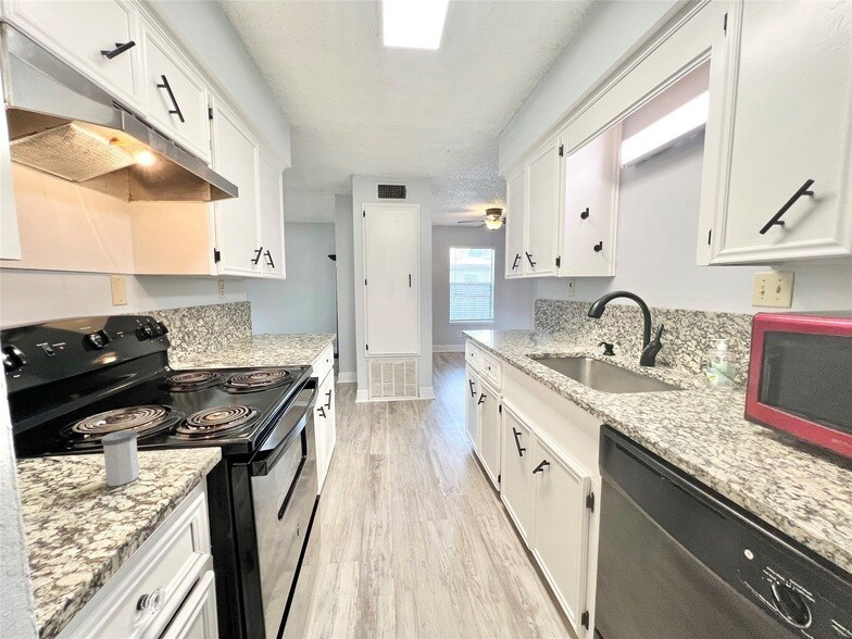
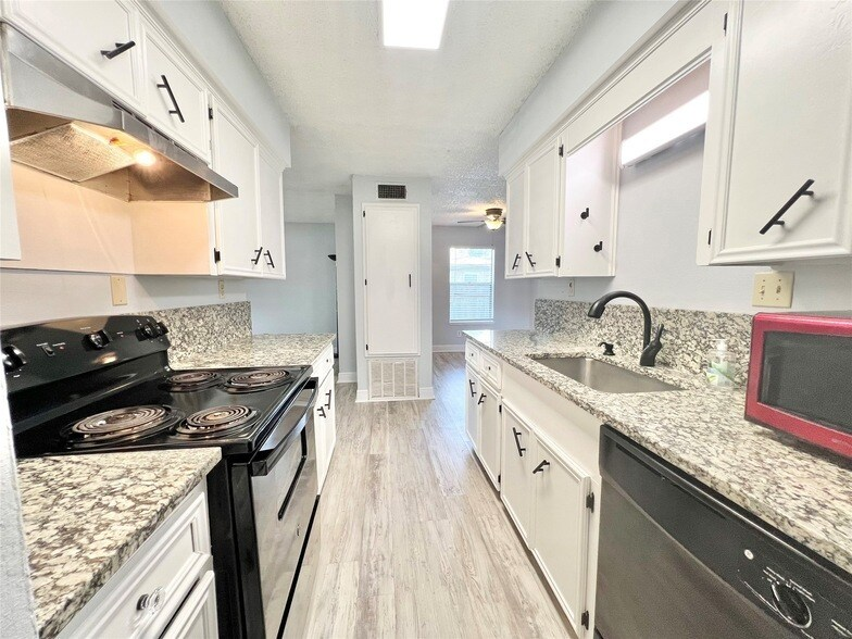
- salt shaker (121, 456)
